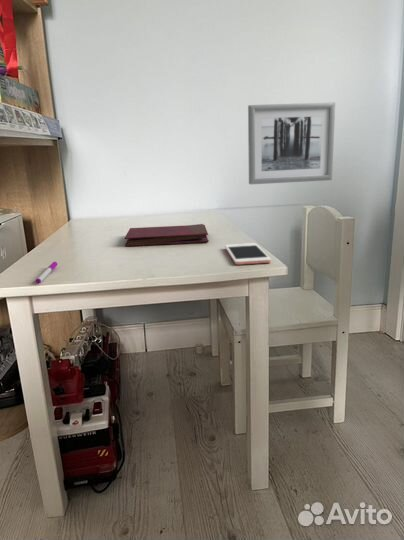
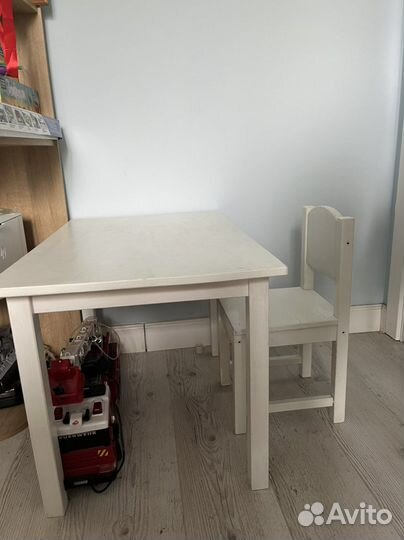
- book (167, 234)
- pen (46, 272)
- wall art (291, 143)
- cell phone (246, 253)
